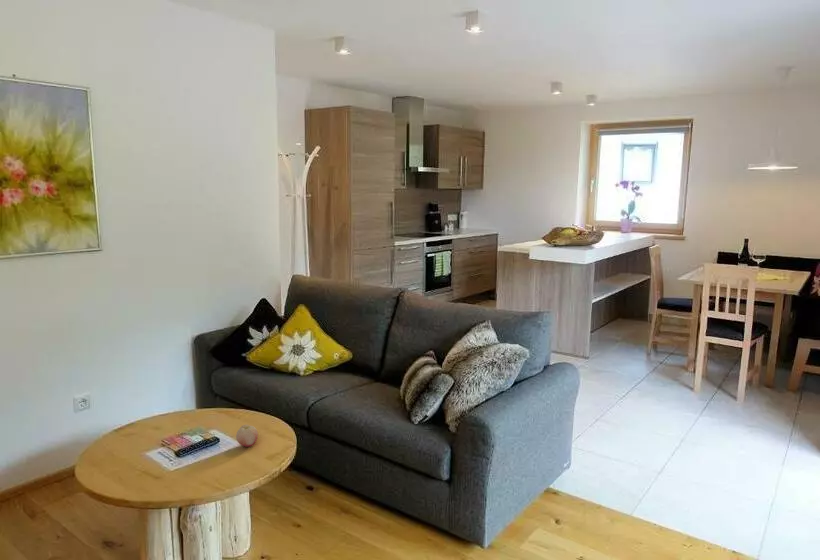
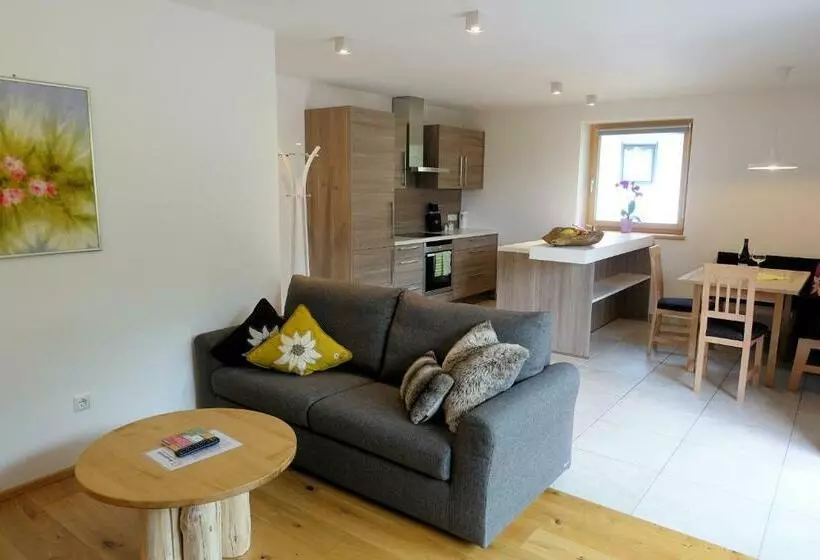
- fruit (247, 435)
